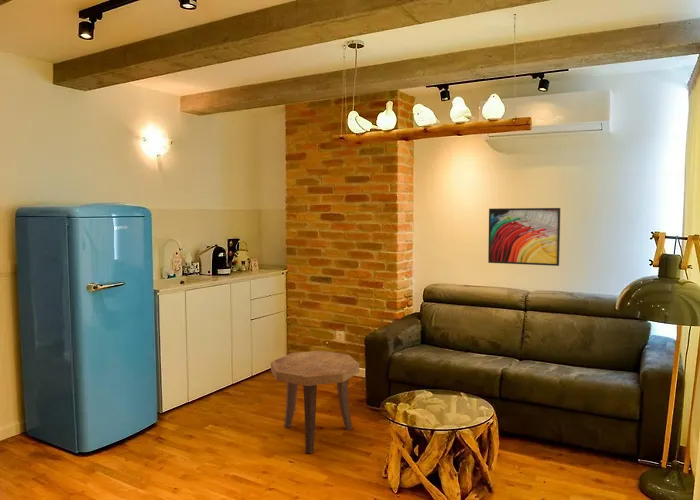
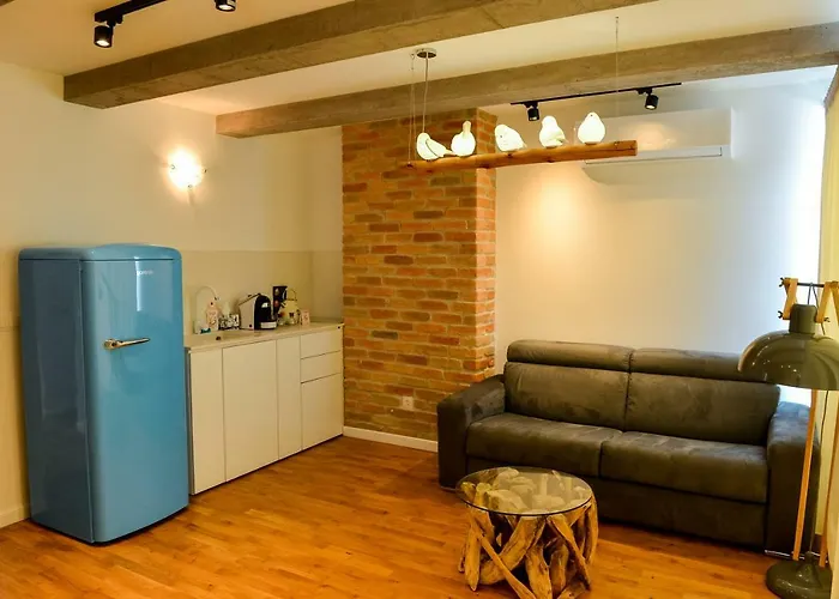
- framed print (523, 236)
- side table (315, 398)
